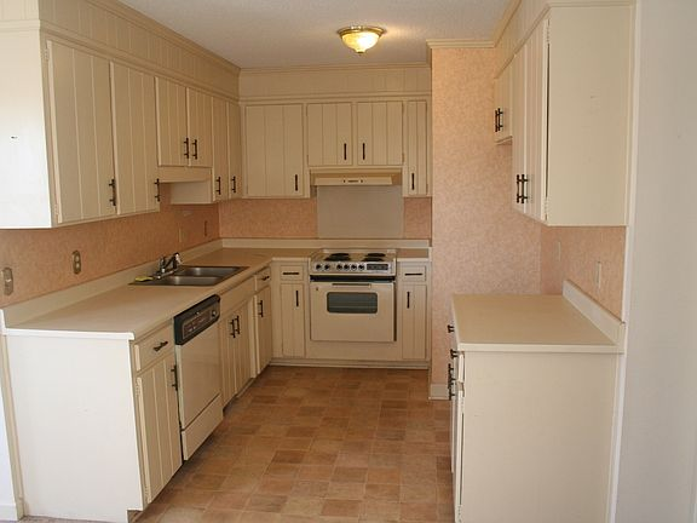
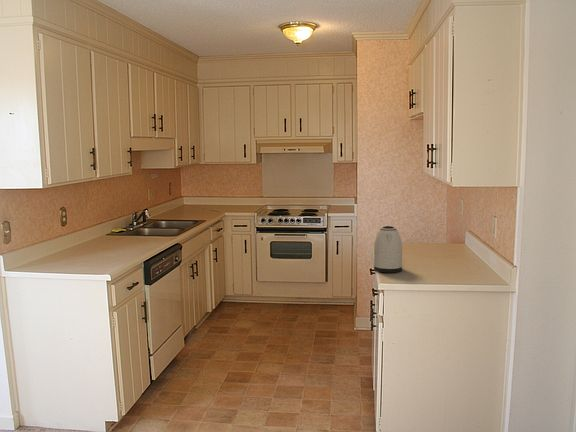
+ kettle (387, 247)
